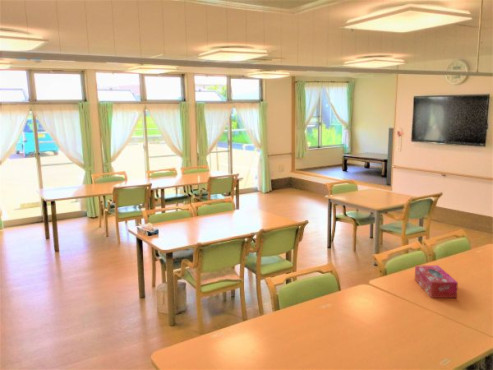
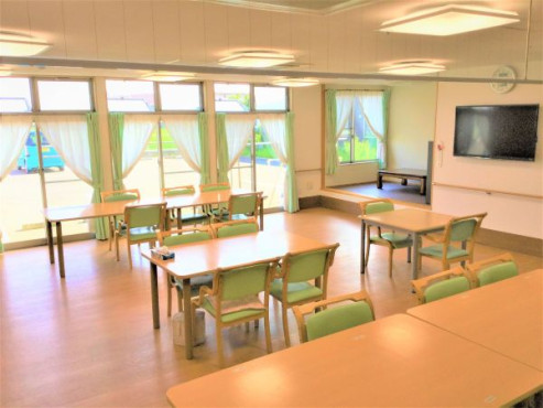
- tissue box (434, 280)
